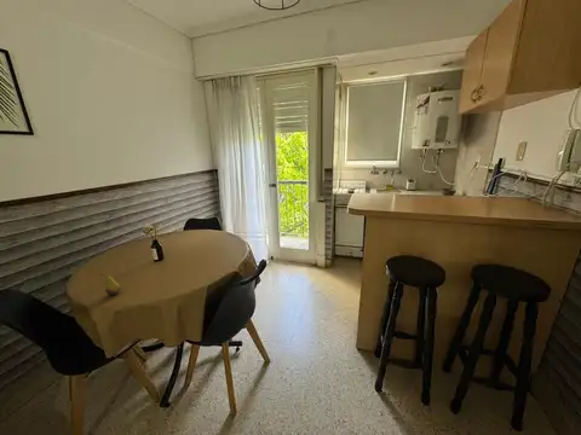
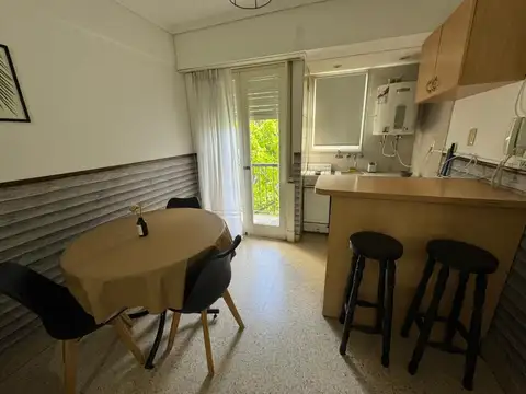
- fruit (111, 282)
